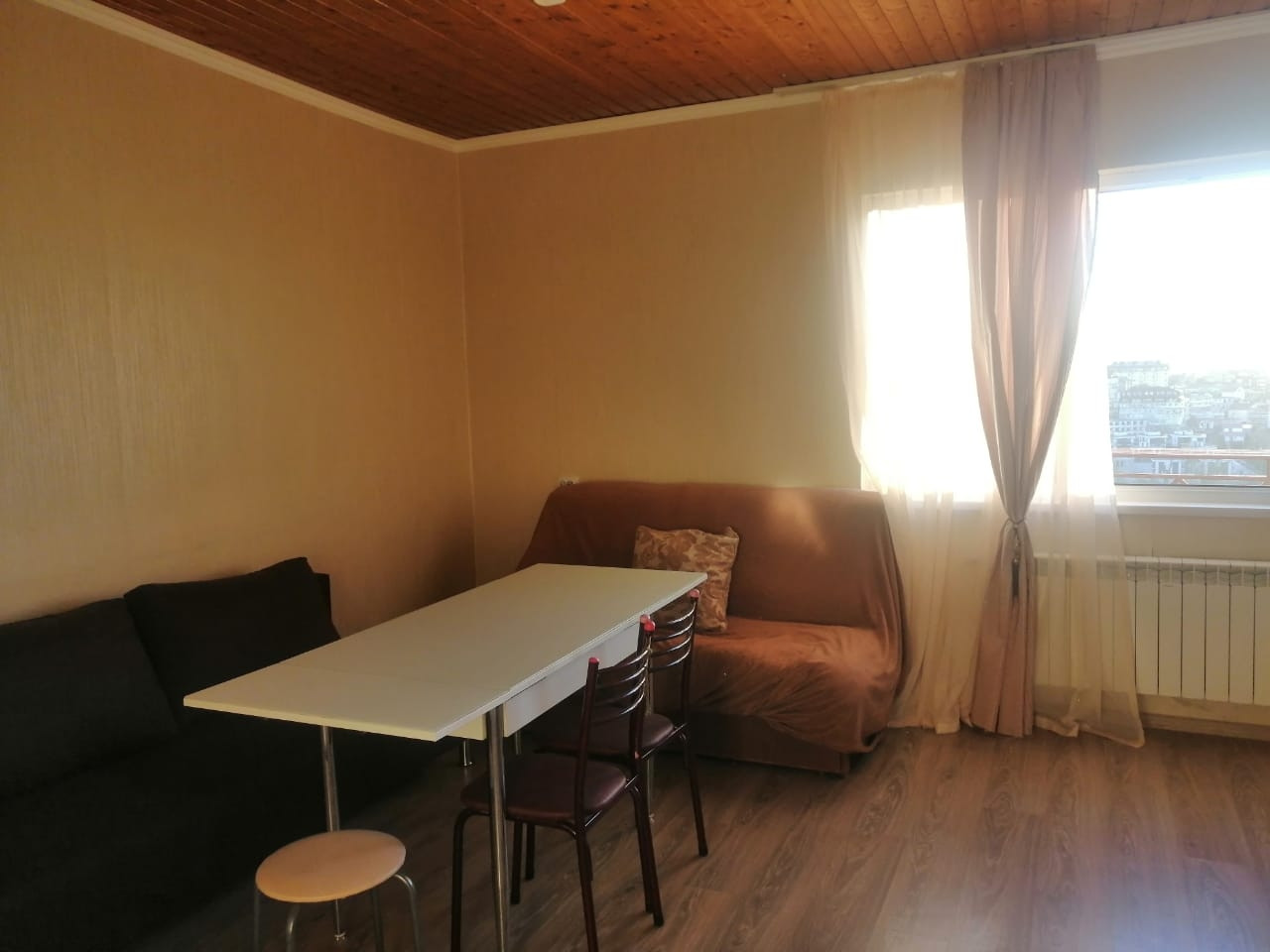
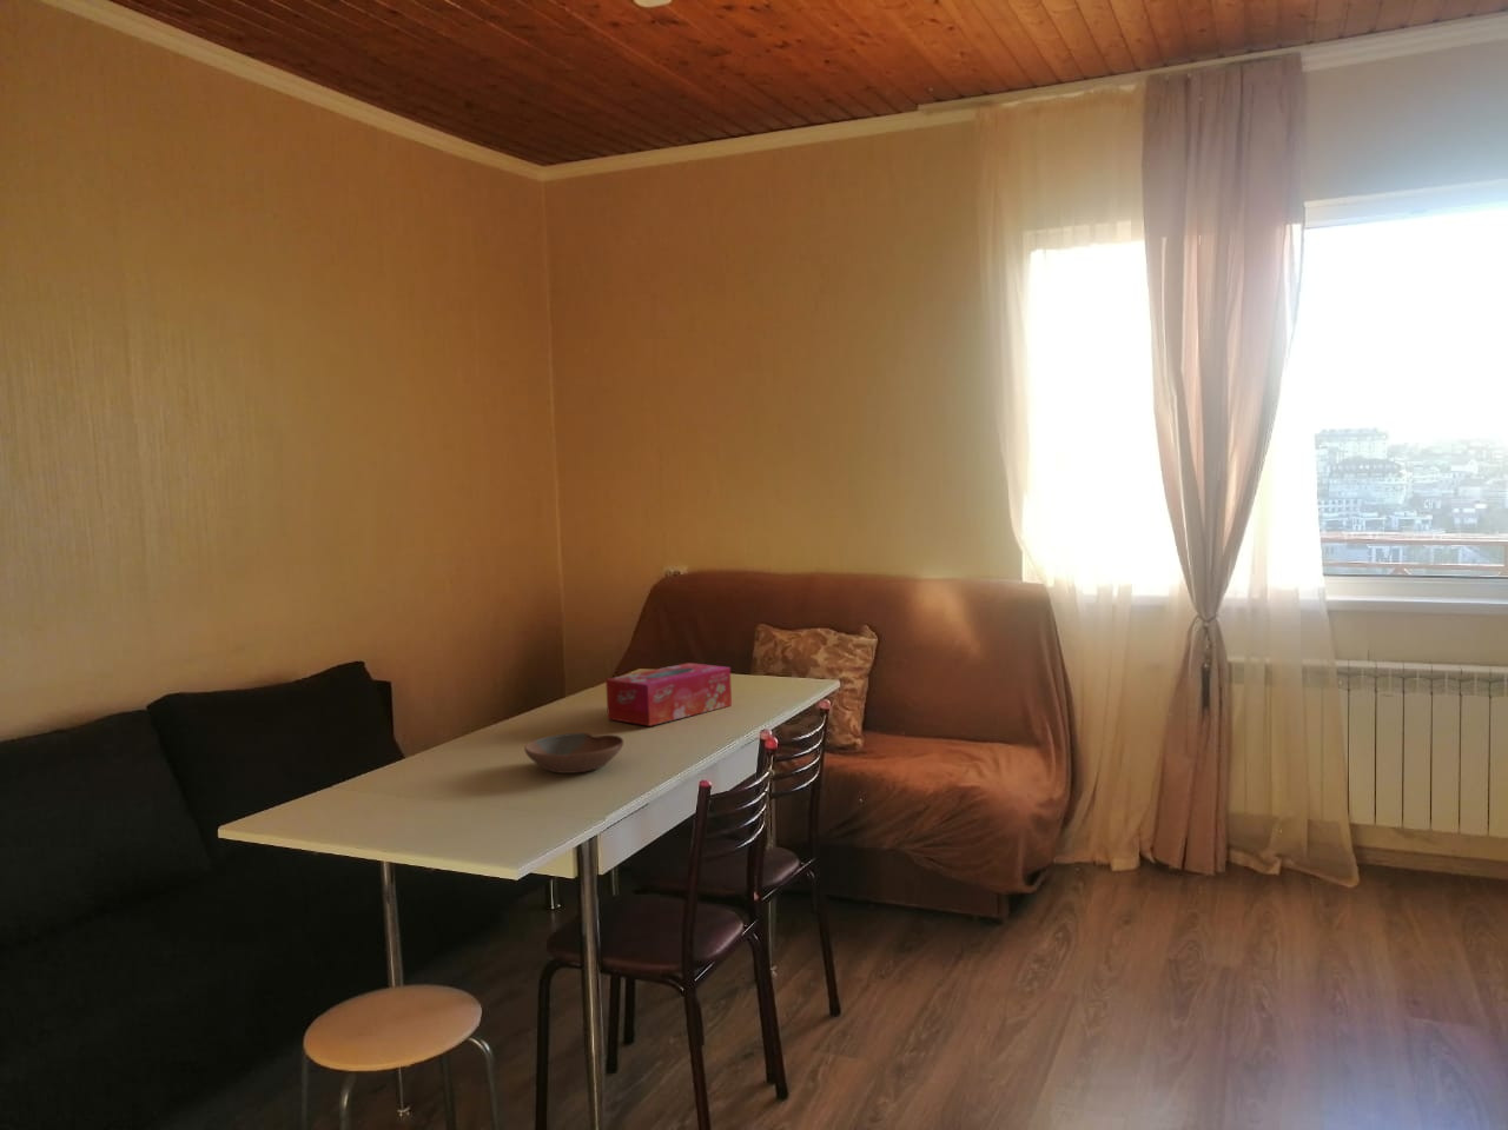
+ tissue box (670, 692)
+ bowl (574, 755)
